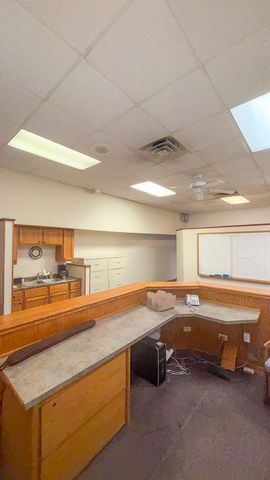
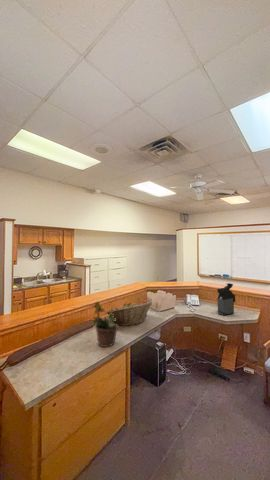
+ coffee maker (226, 298)
+ fruit basket (130, 310)
+ potted plant (106, 320)
